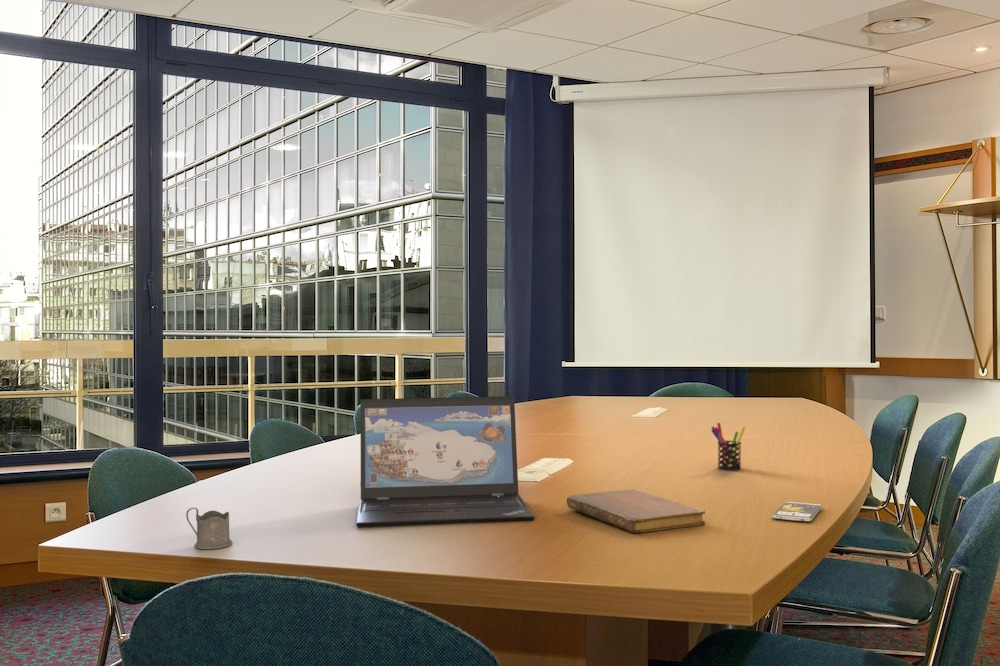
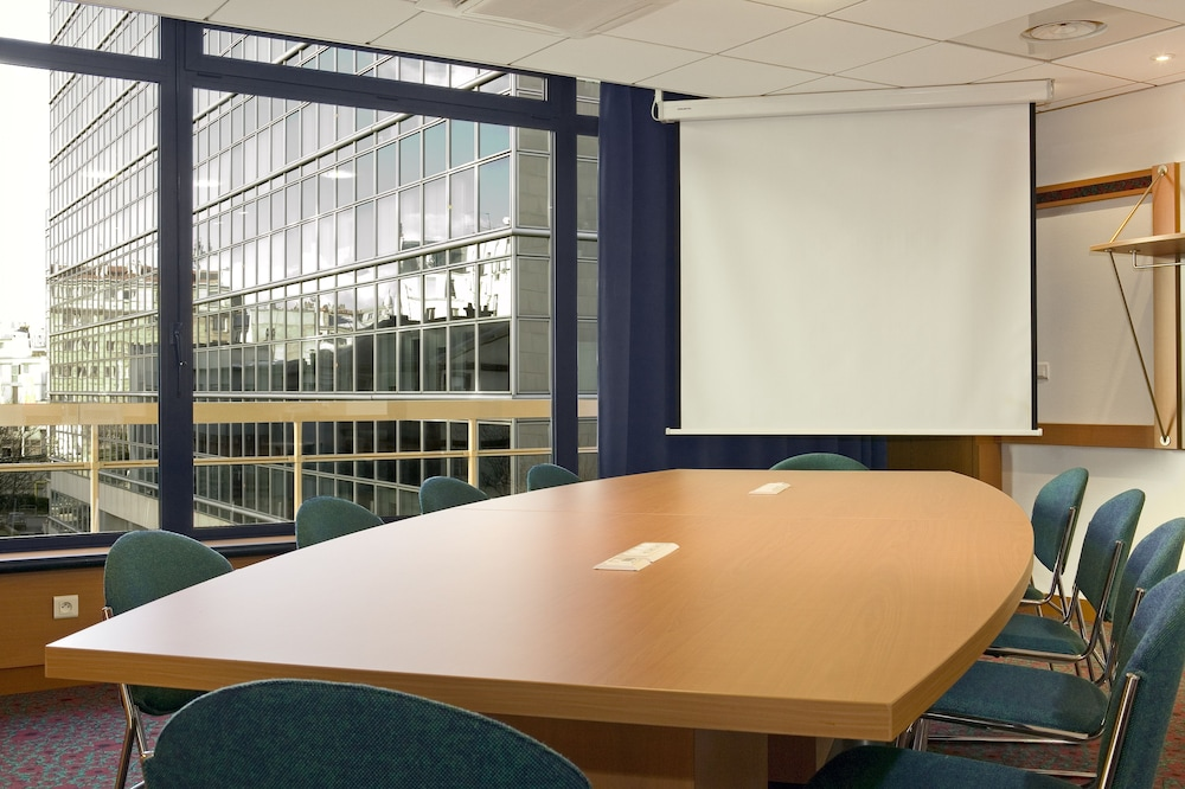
- laptop (441, 456)
- pen holder (729, 446)
- notebook (633, 509)
- smartphone (797, 511)
- tea glass holder (209, 520)
